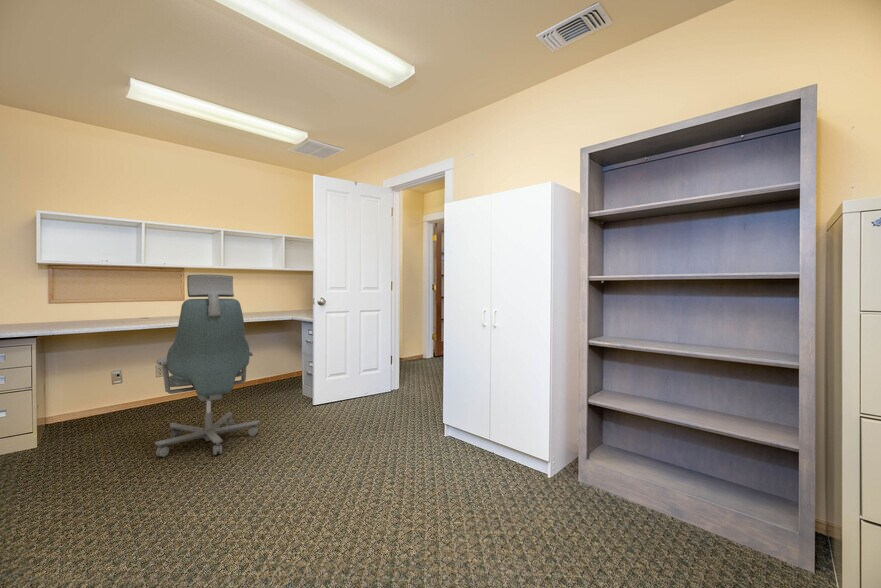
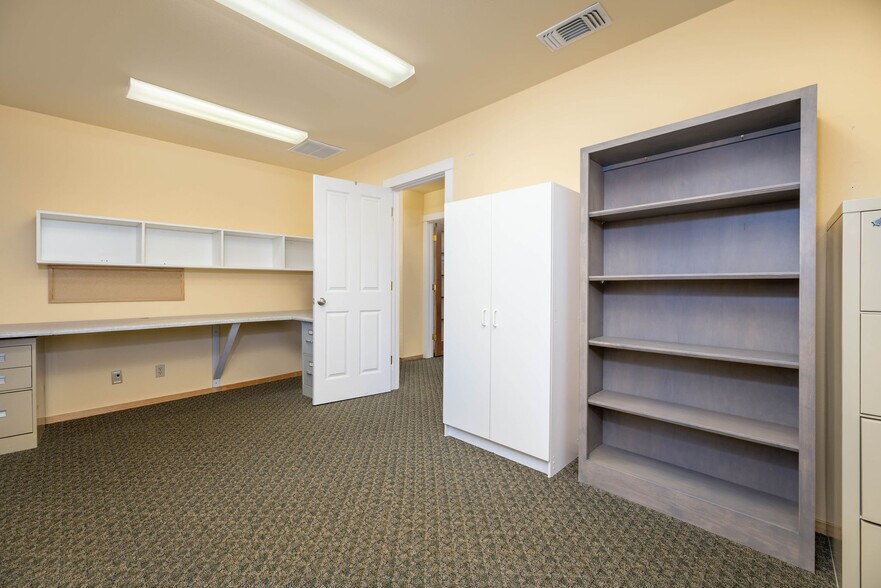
- office chair (209, 358)
